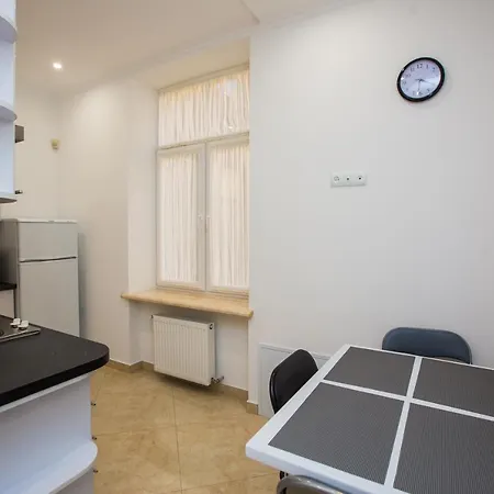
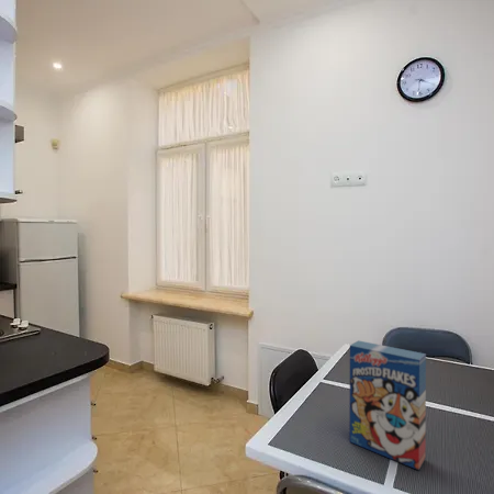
+ cereal box (385, 400)
